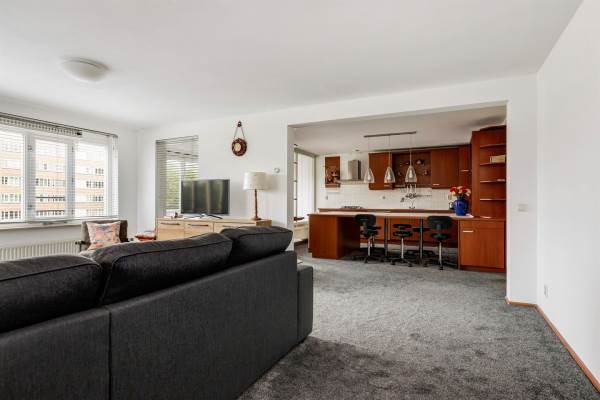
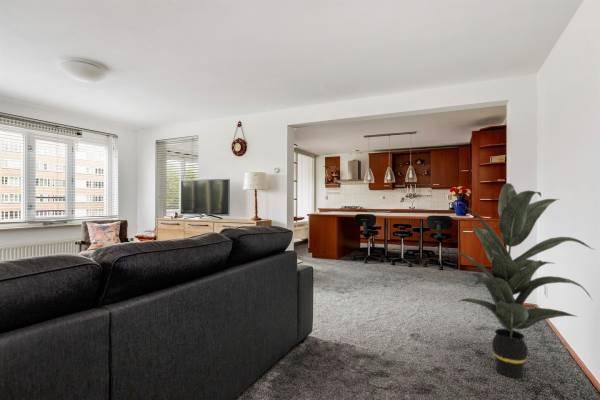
+ indoor plant (514, 276)
